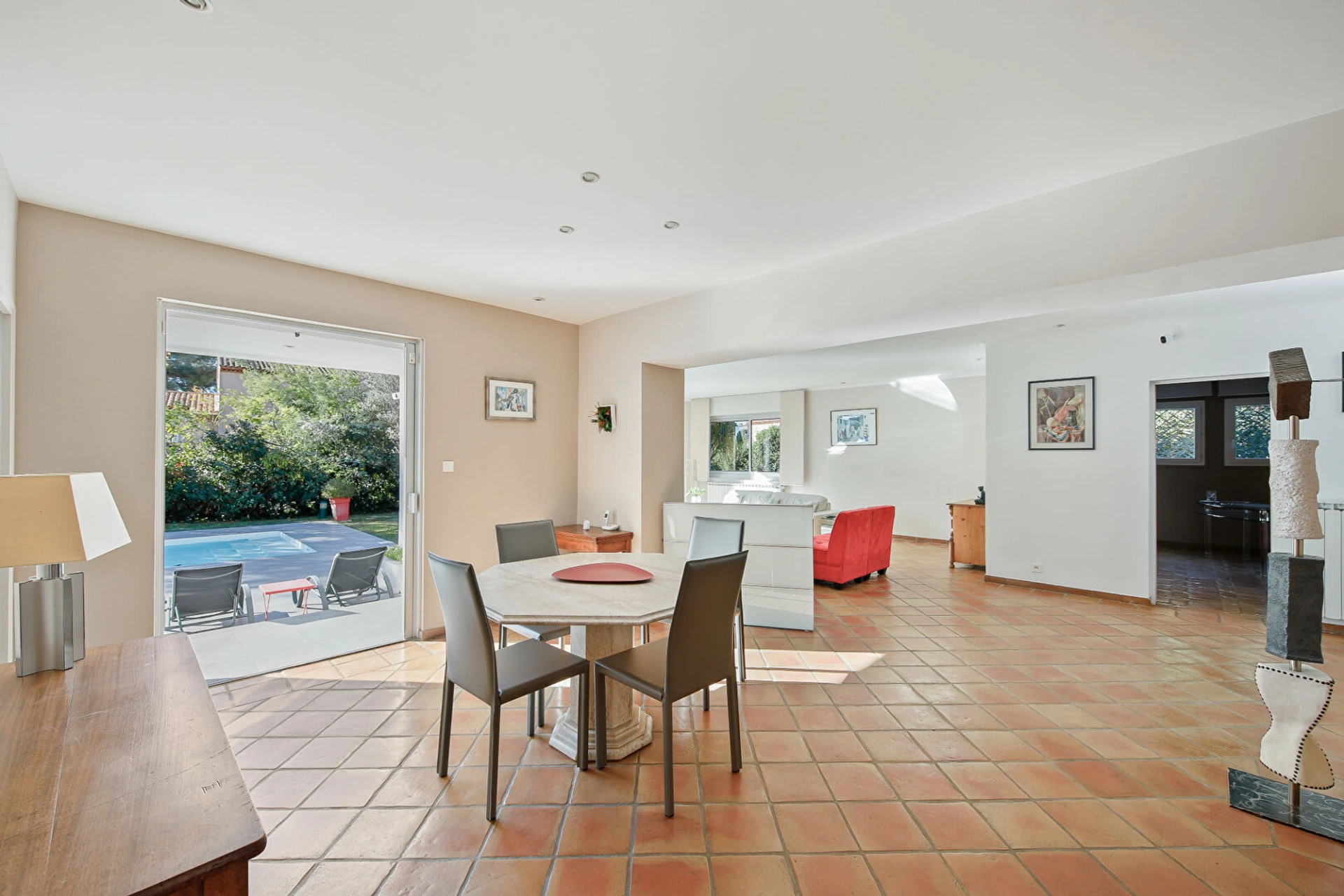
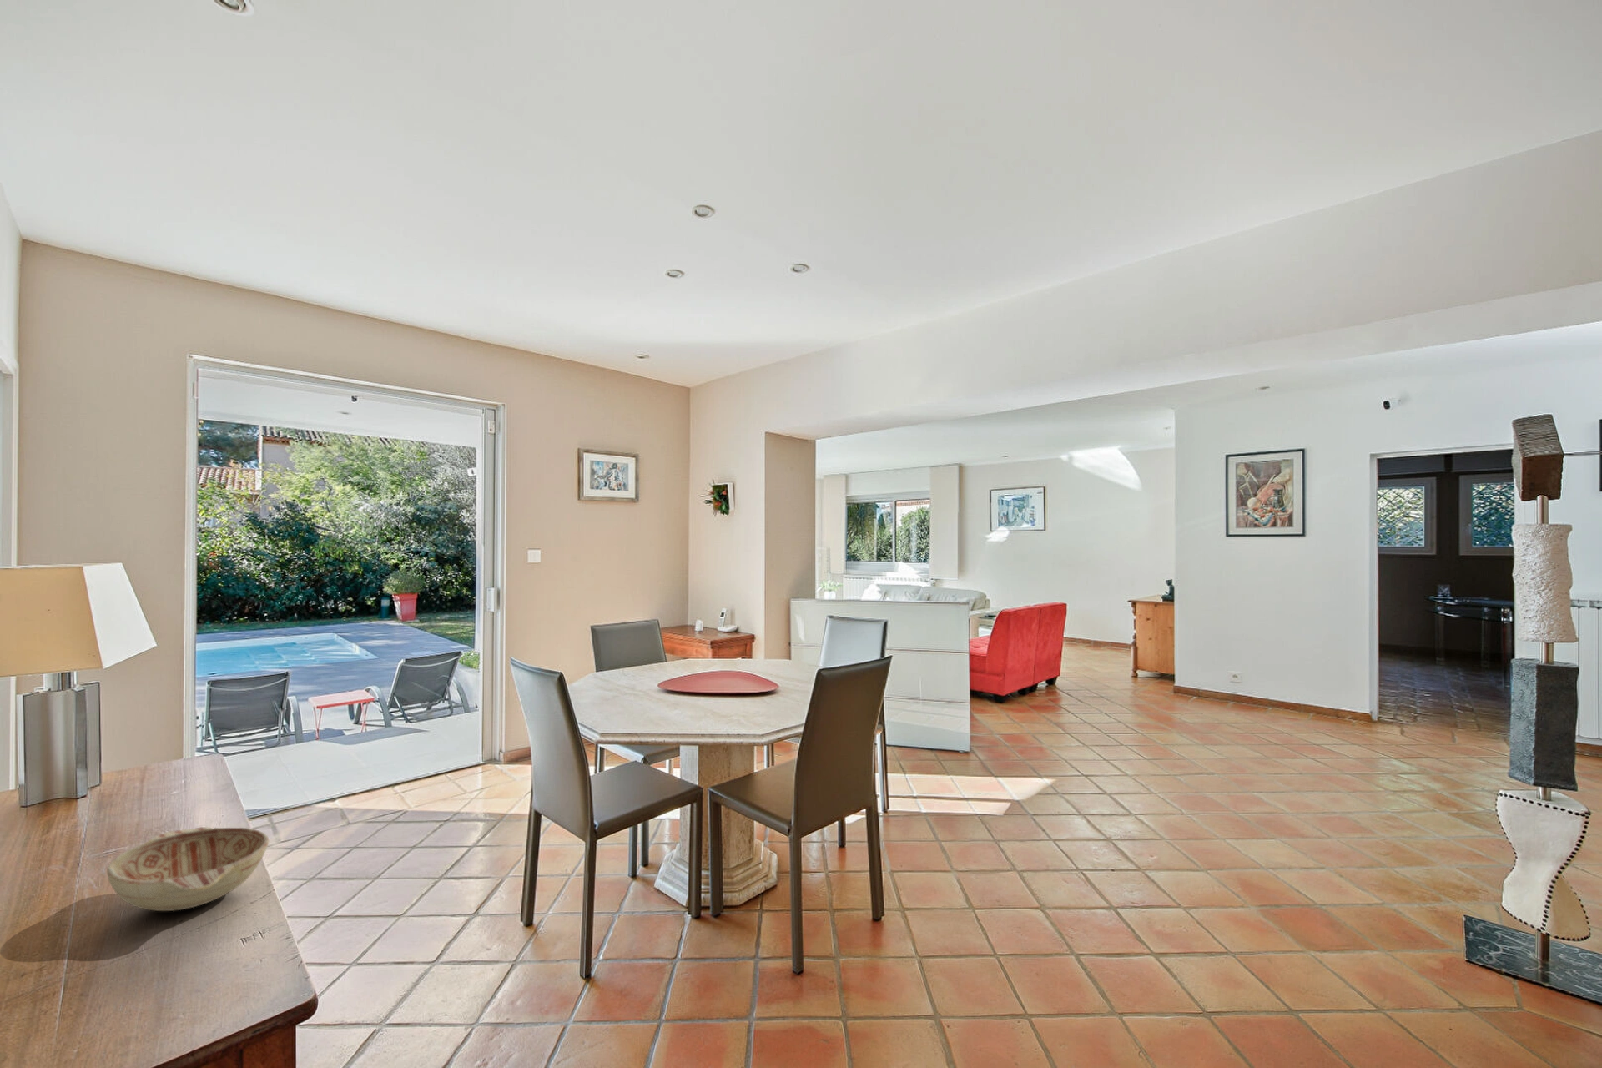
+ decorative bowl (192, 874)
